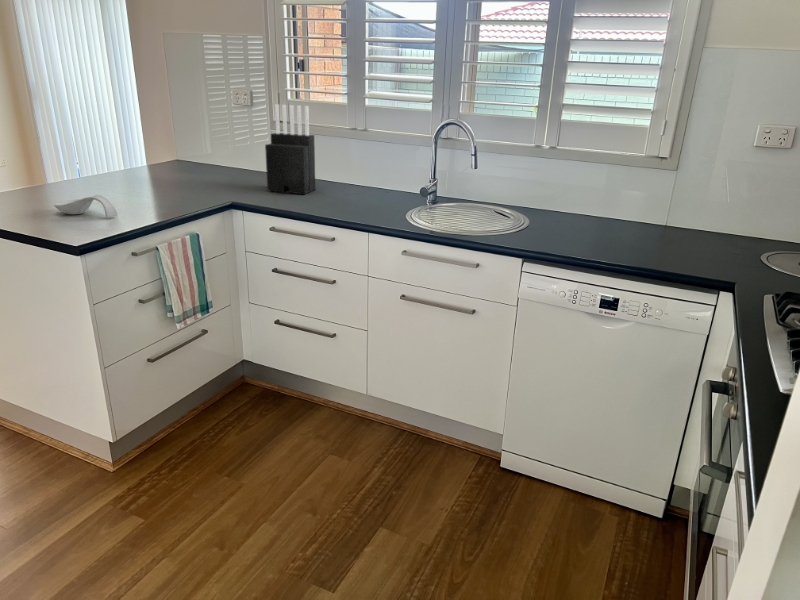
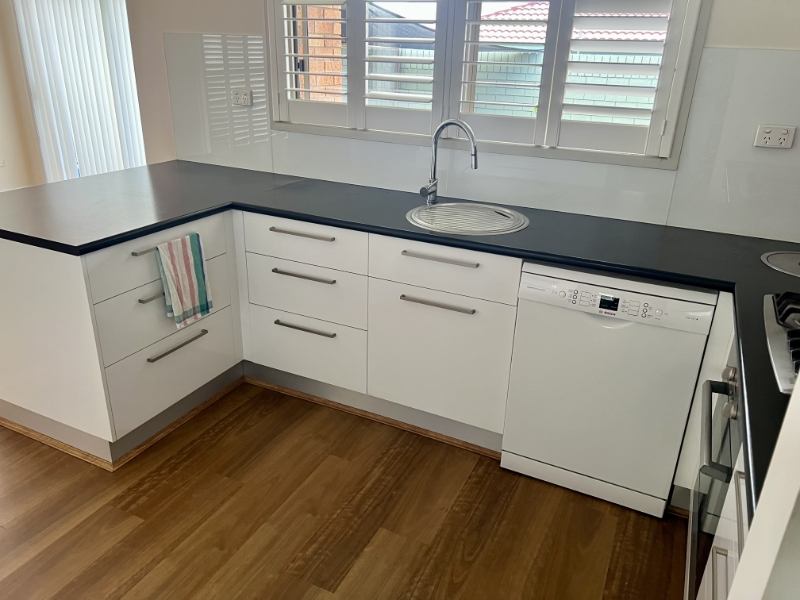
- knife block (288, 149)
- spoon rest (85, 204)
